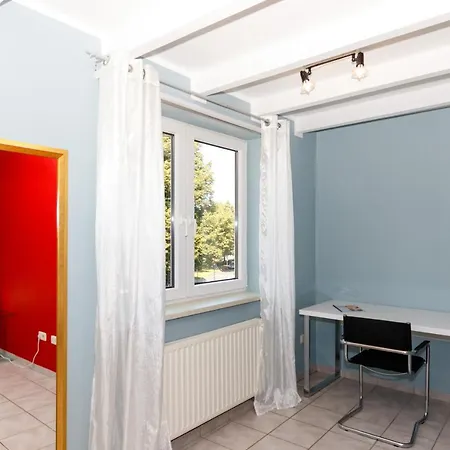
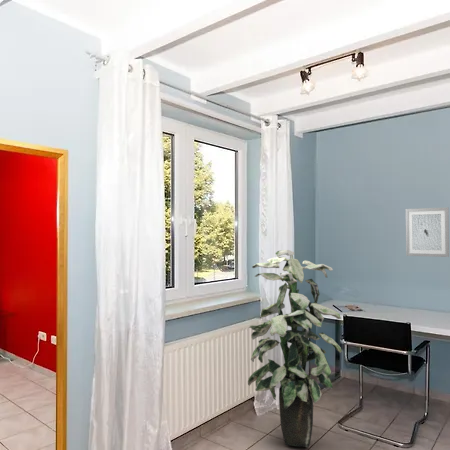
+ indoor plant (290, 342)
+ wall art (426, 232)
